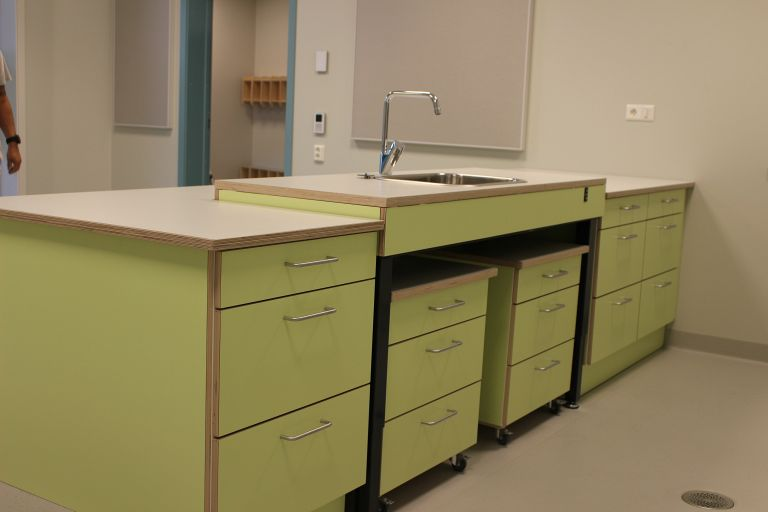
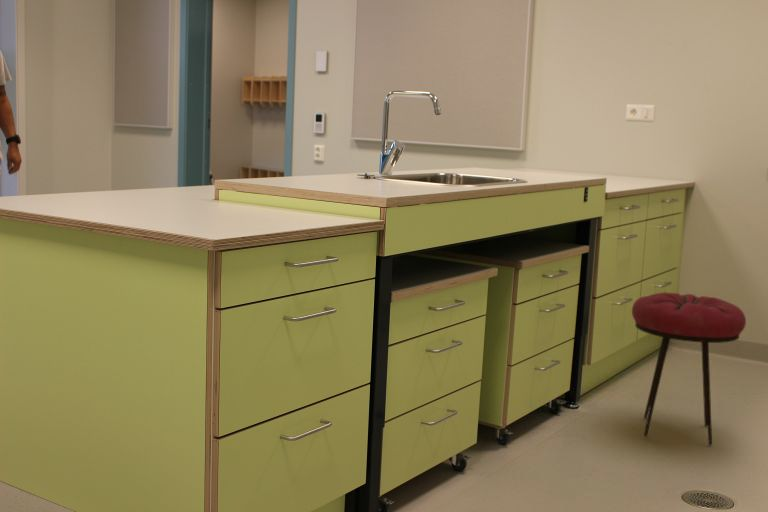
+ stool (664, 361)
